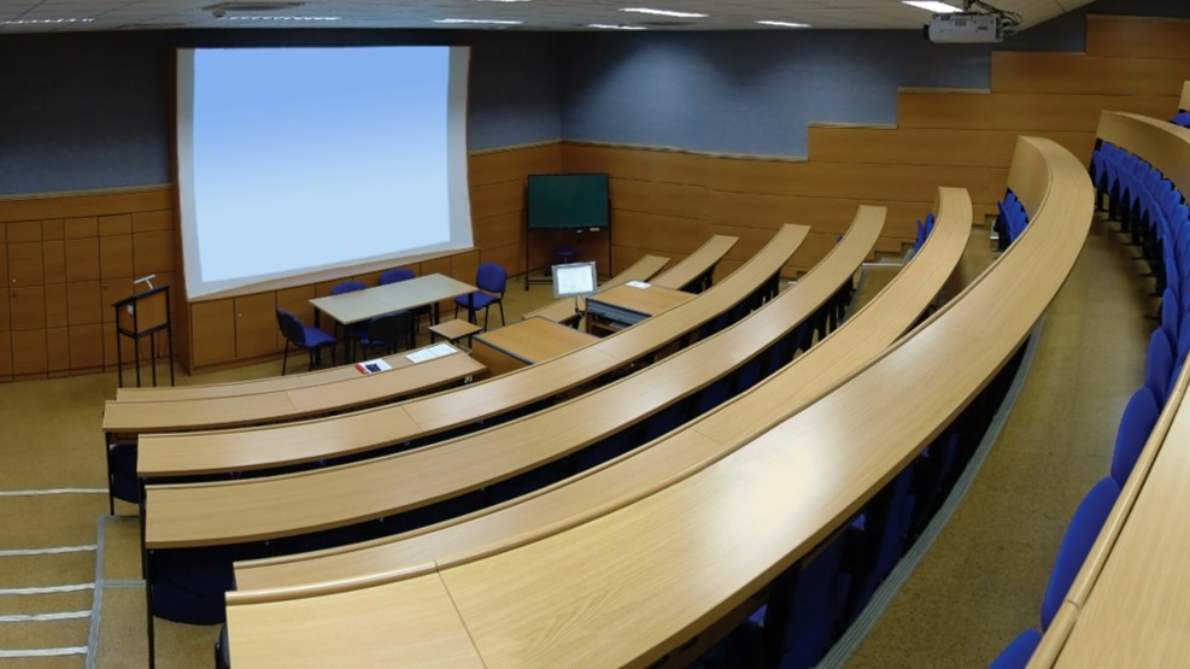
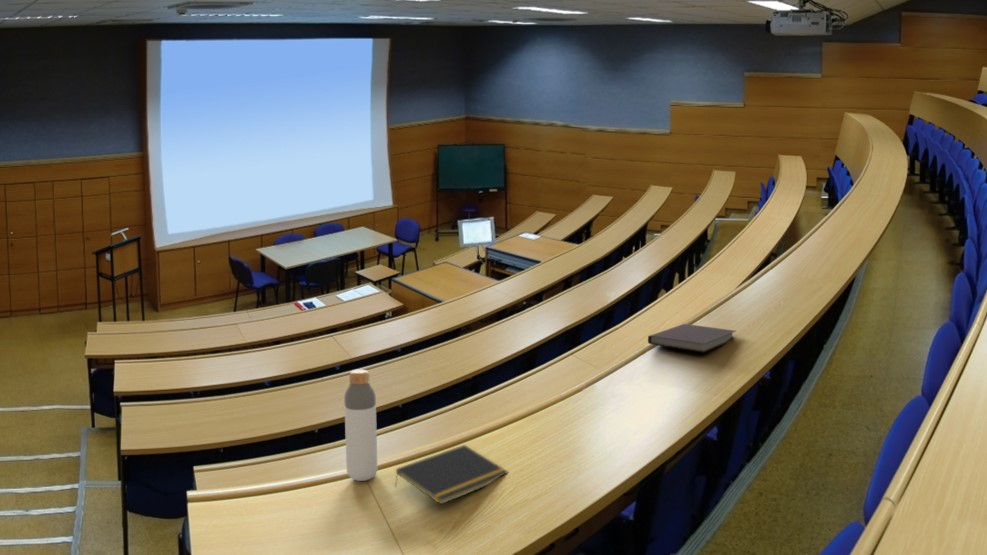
+ notebook (692, 337)
+ bottle (360, 424)
+ notepad (453, 472)
